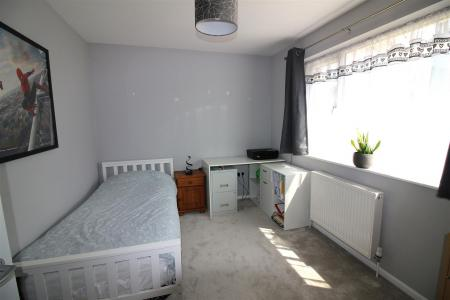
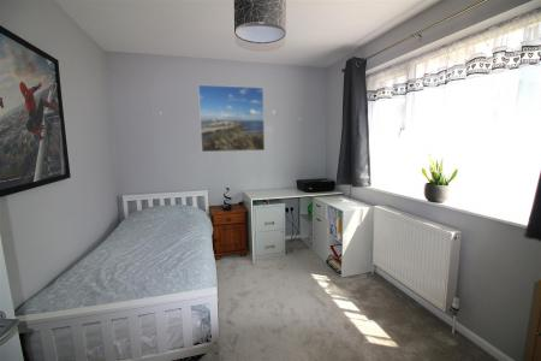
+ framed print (232, 119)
